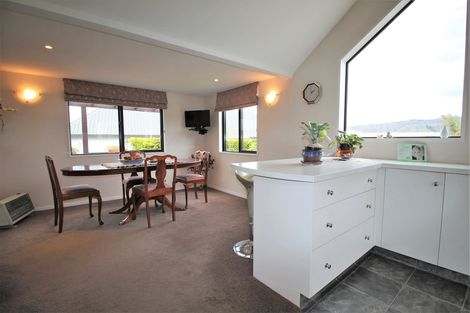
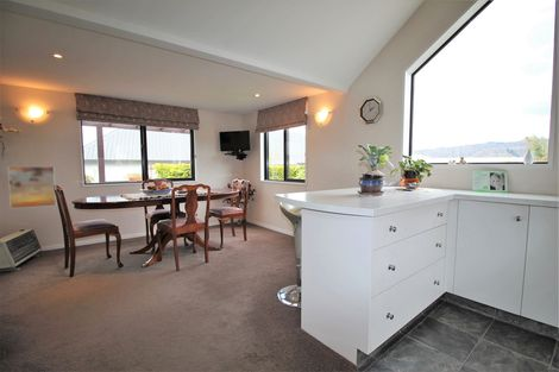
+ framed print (32, 187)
